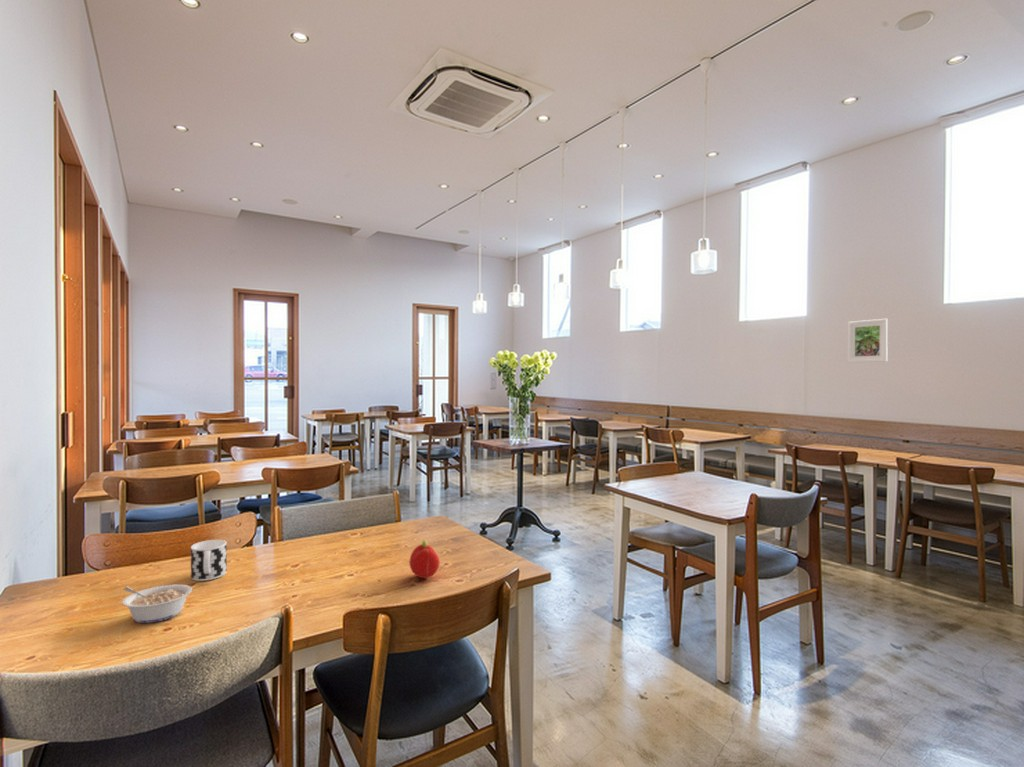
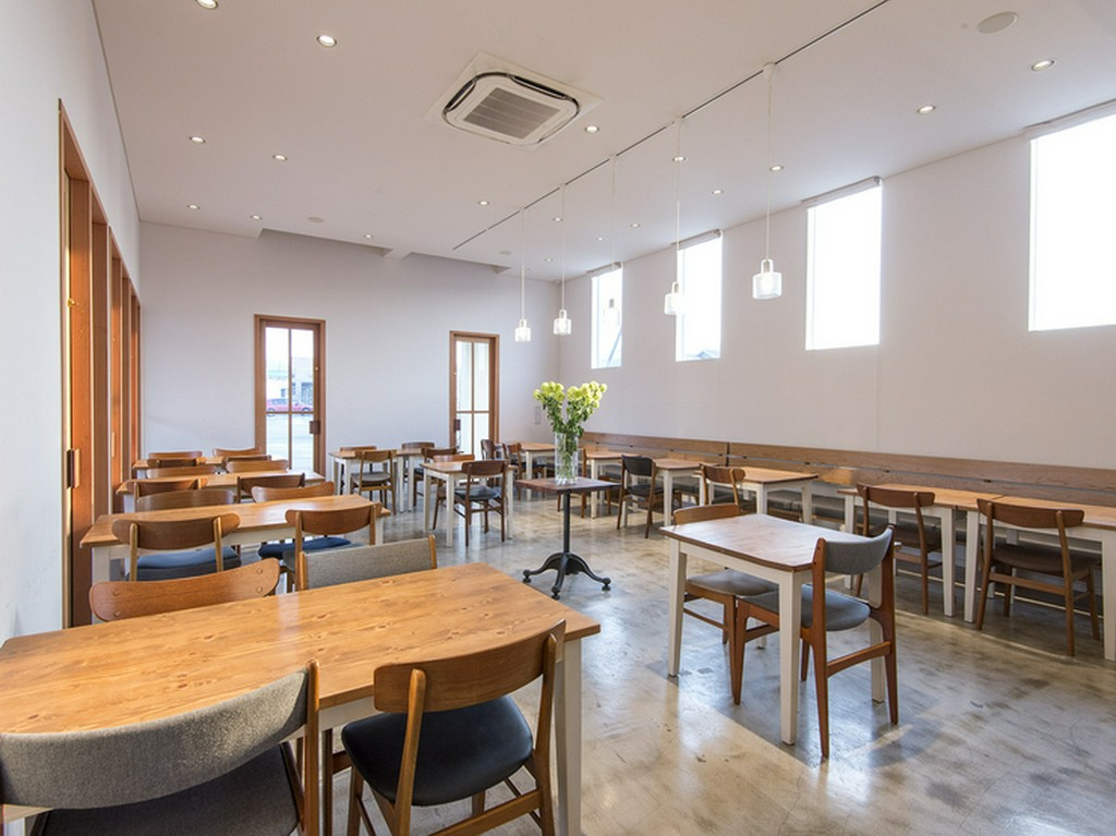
- fruit (424, 559)
- cup (208, 561)
- legume (155, 603)
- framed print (867, 341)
